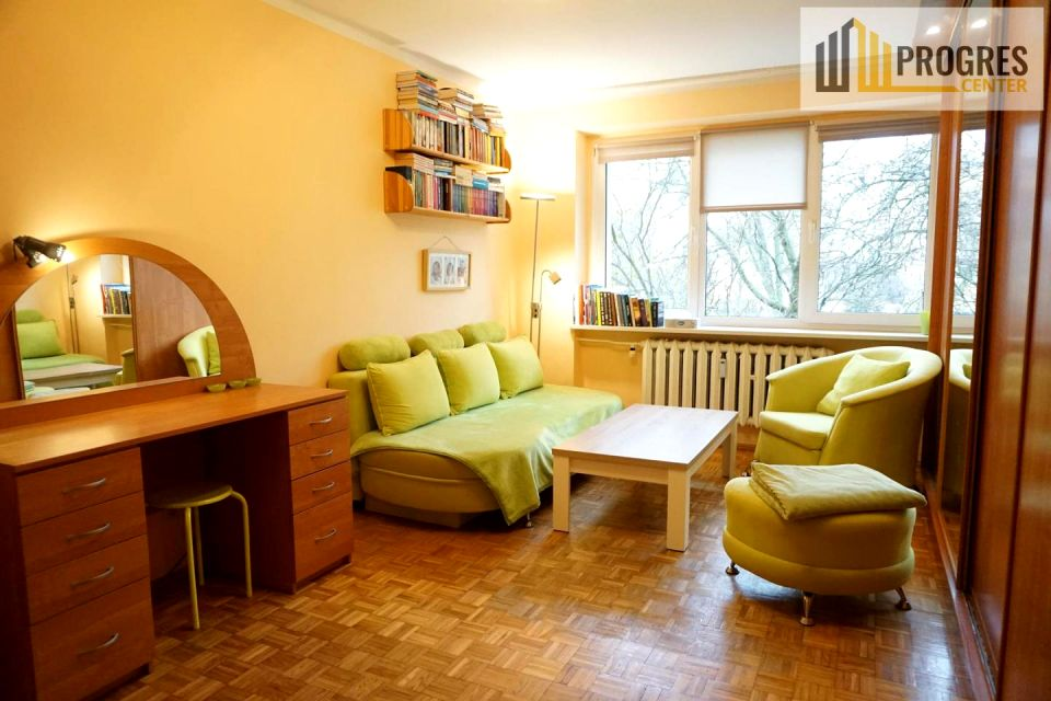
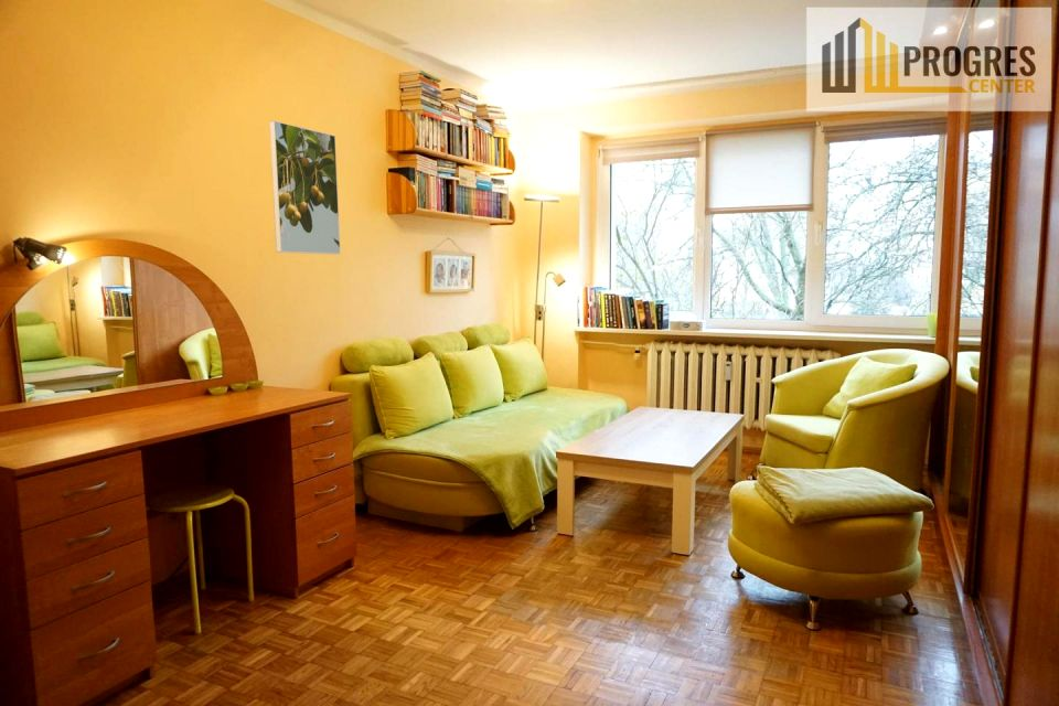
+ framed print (307, 191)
